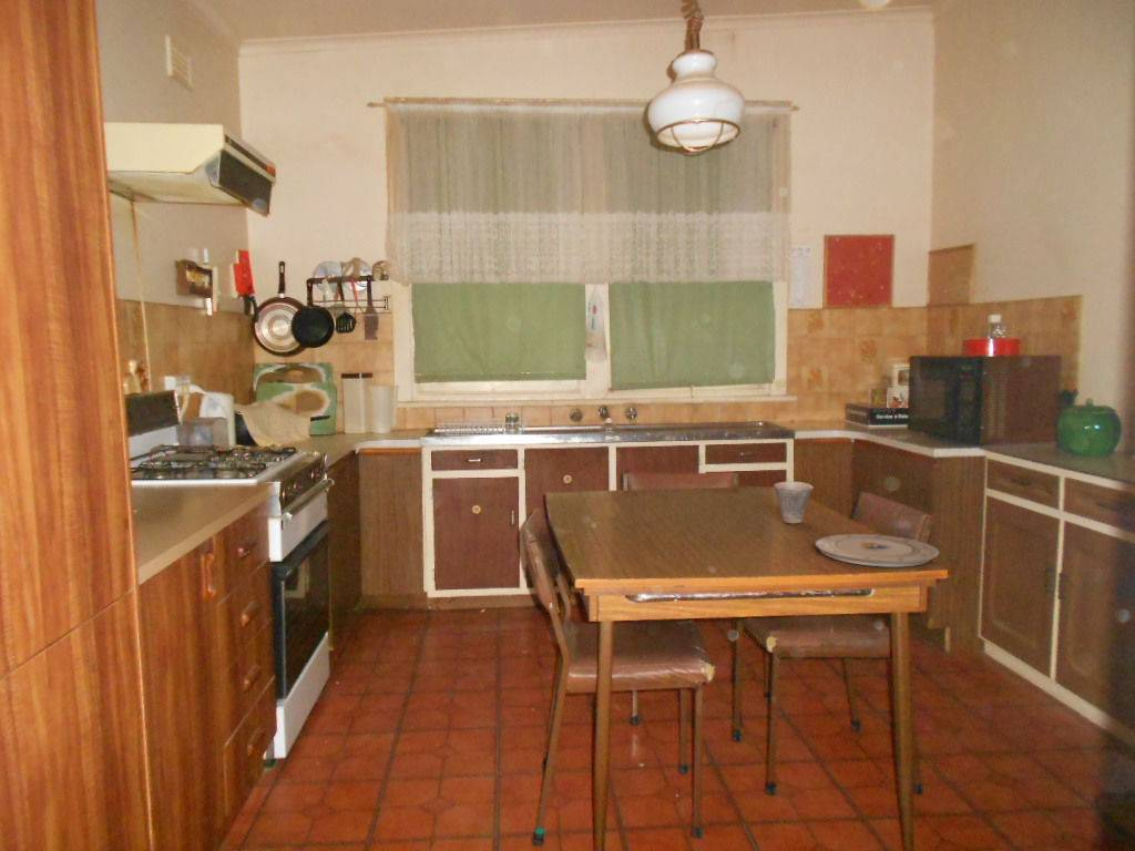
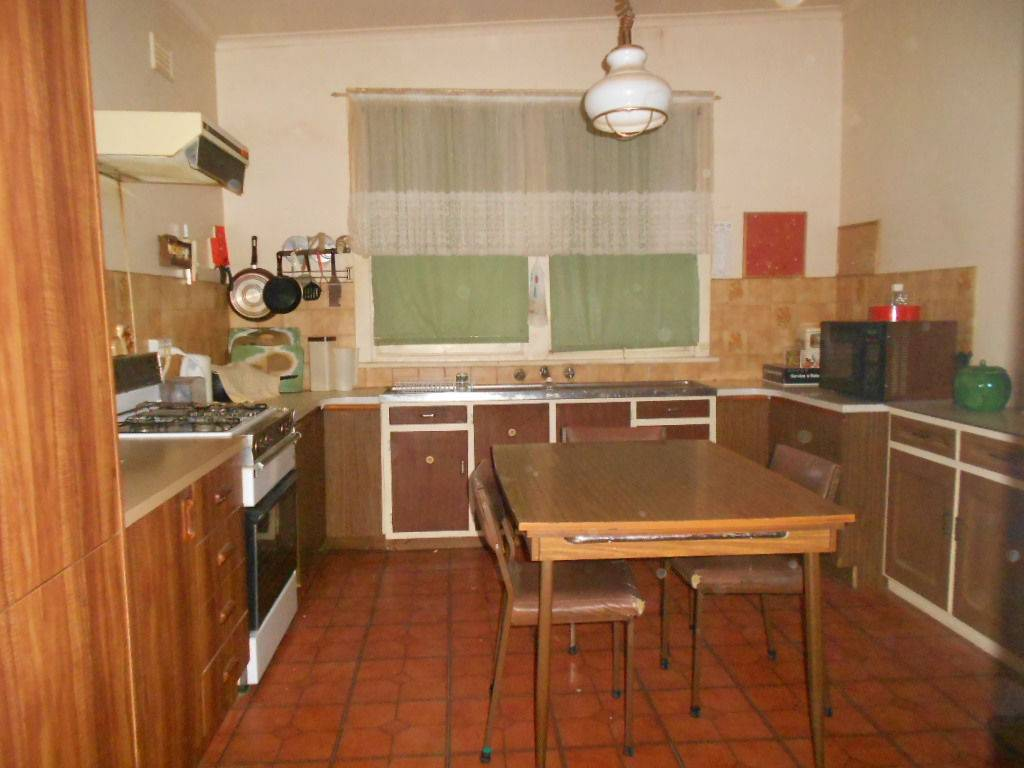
- plate (875, 550)
- cup (793, 503)
